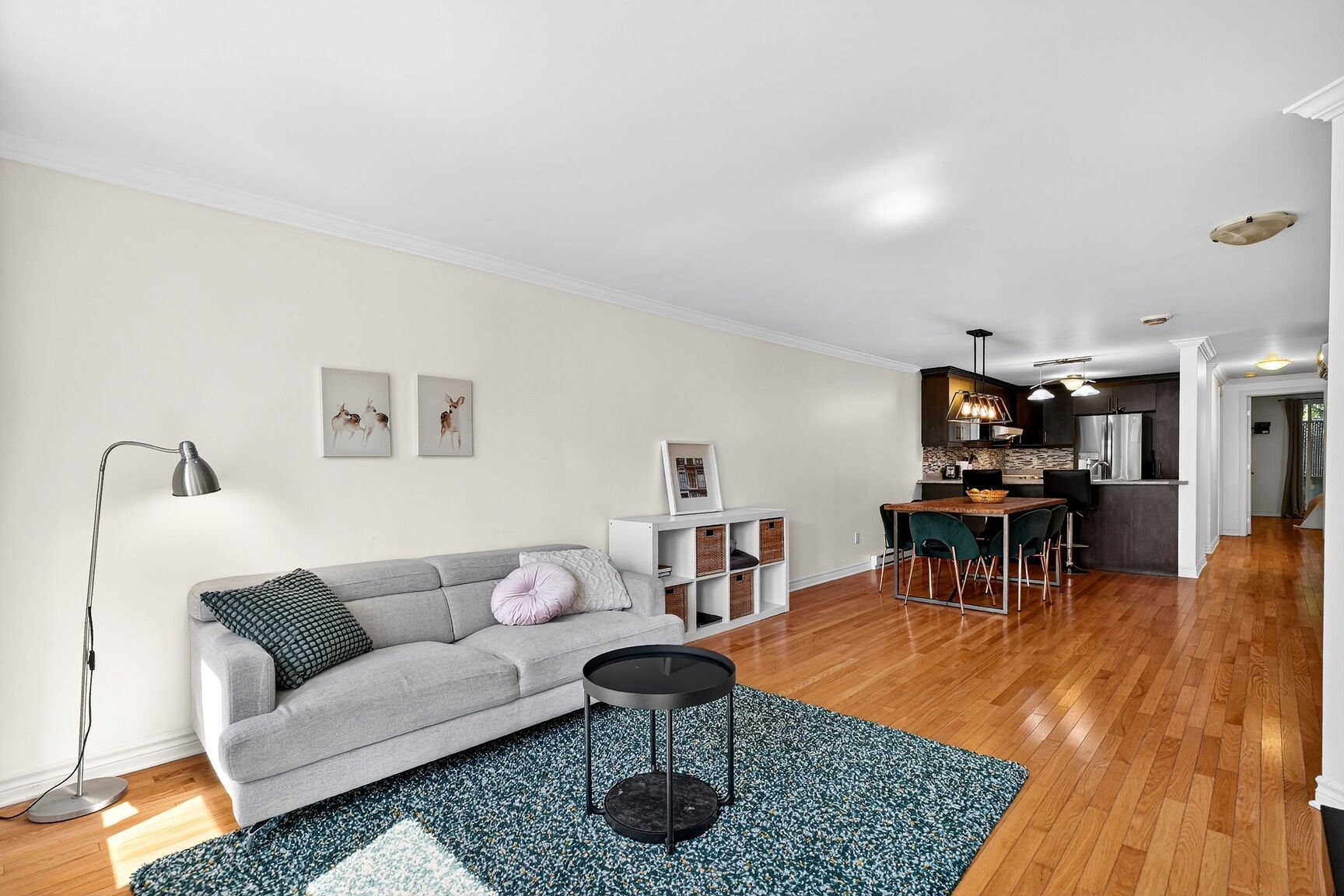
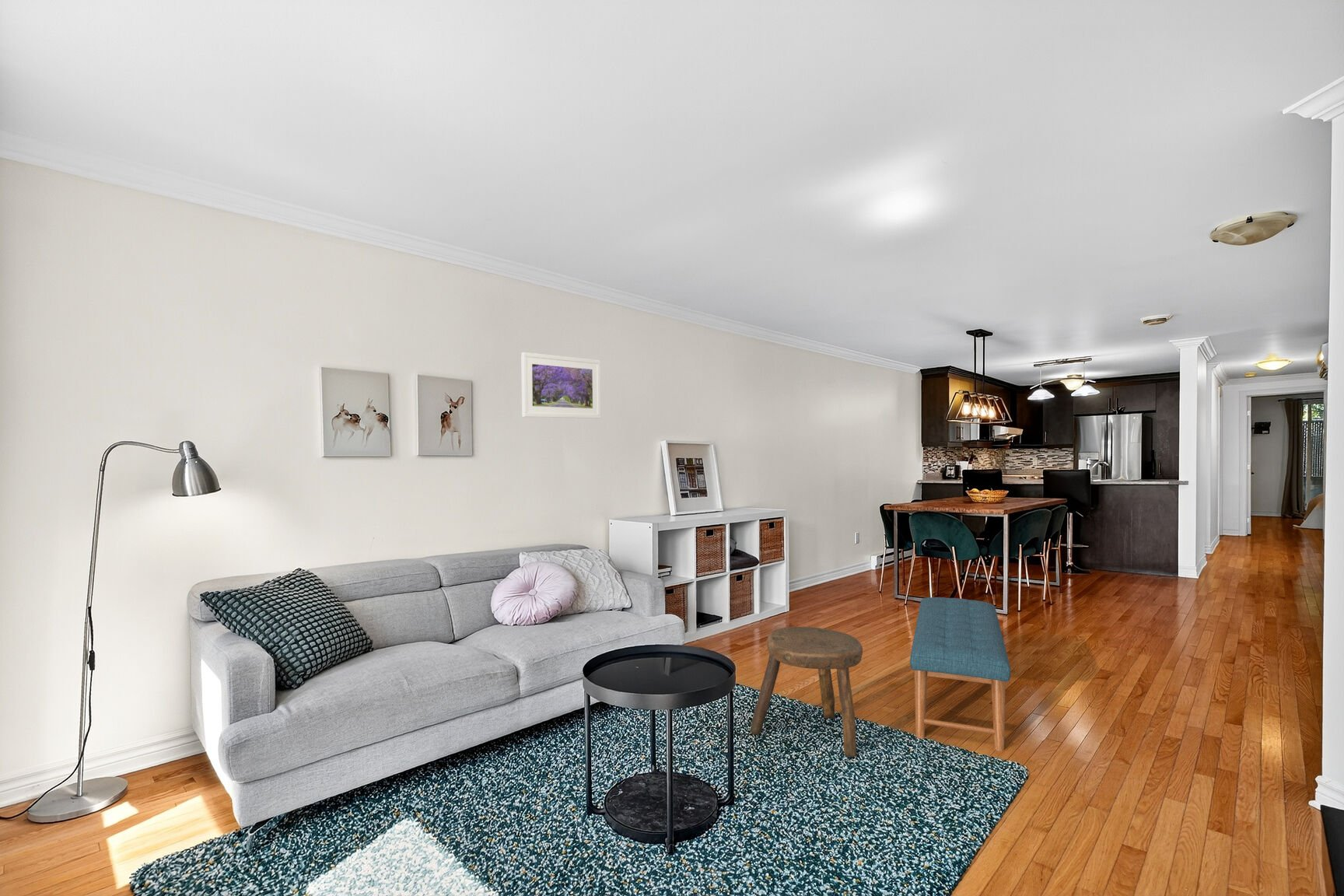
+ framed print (562, 387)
+ stool (820, 686)
+ bench (957, 661)
